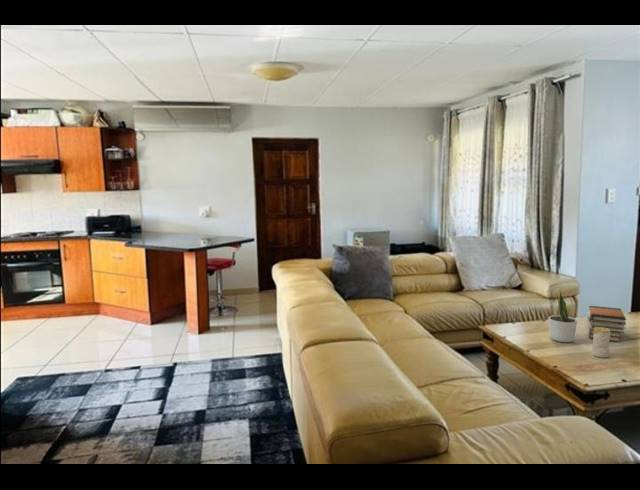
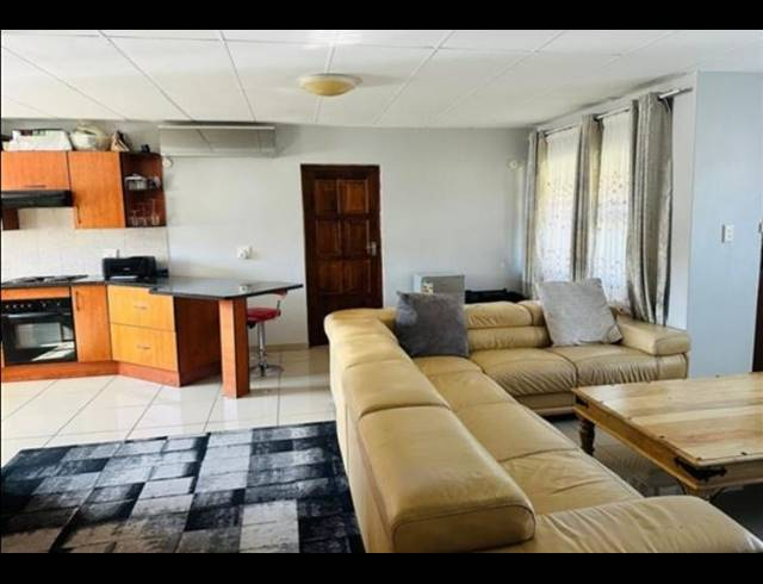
- book stack (605, 322)
- potted plant (562, 311)
- candle (601, 342)
